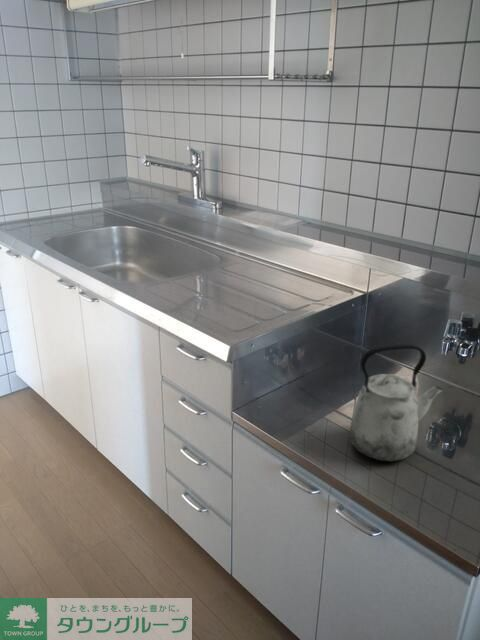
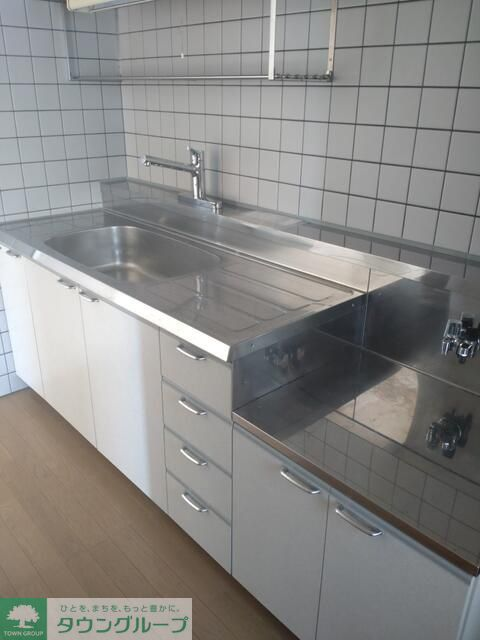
- kettle (399, 396)
